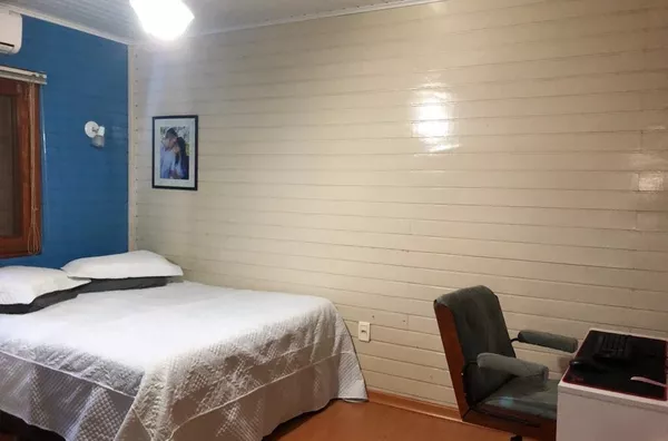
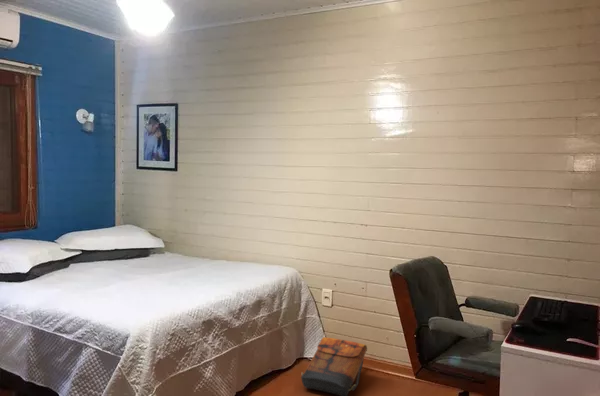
+ backpack (340, 361)
